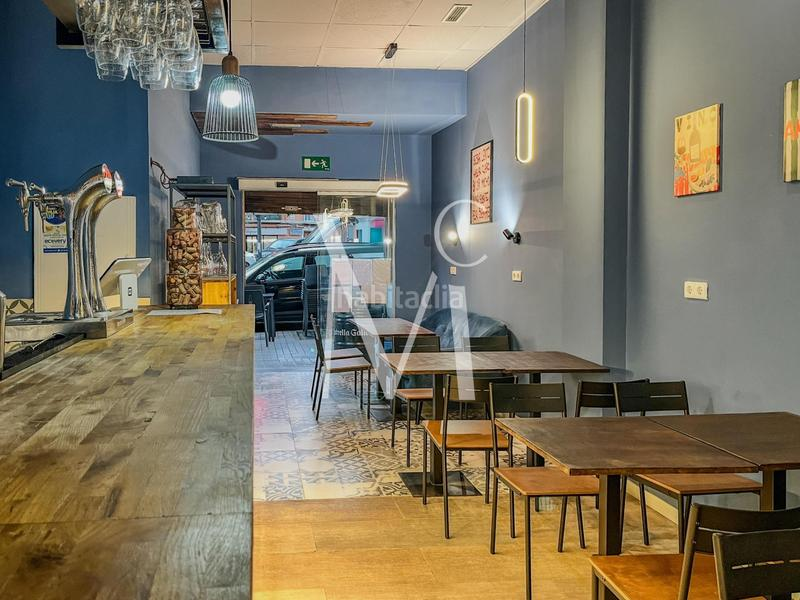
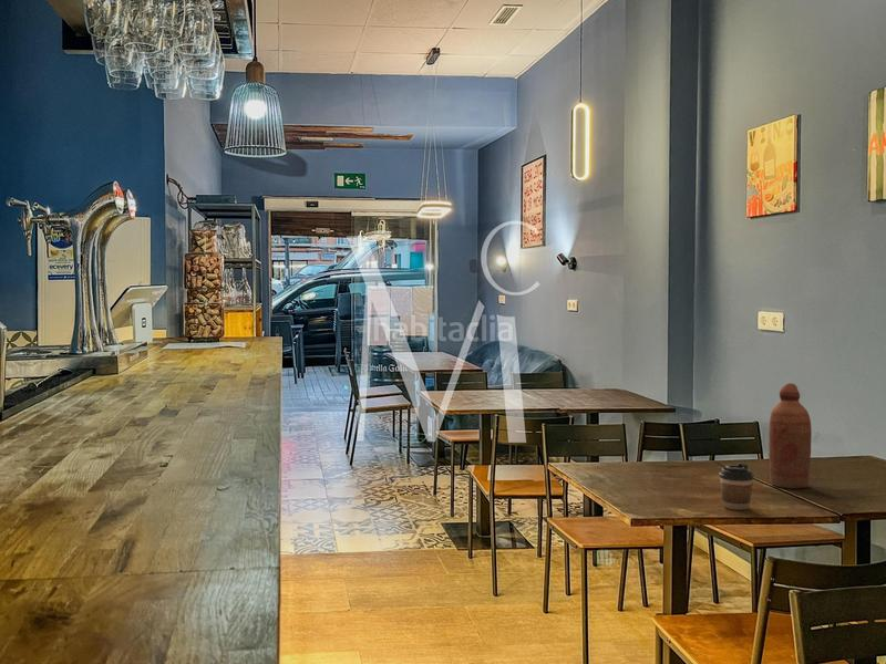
+ coffee cup (735, 485)
+ bottle (790, 434)
